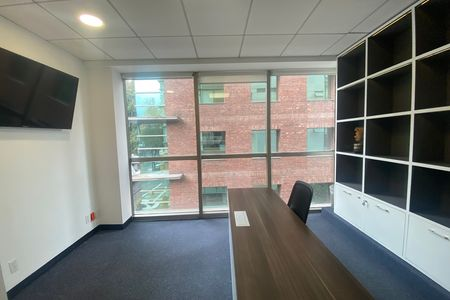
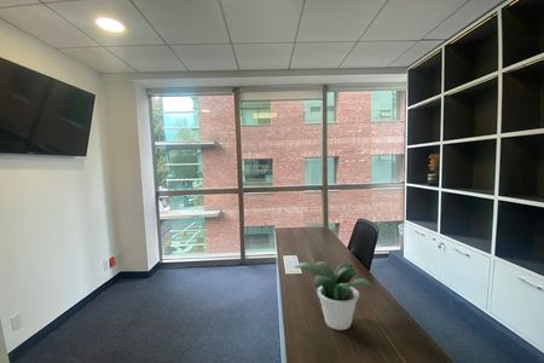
+ potted plant (331, 294)
